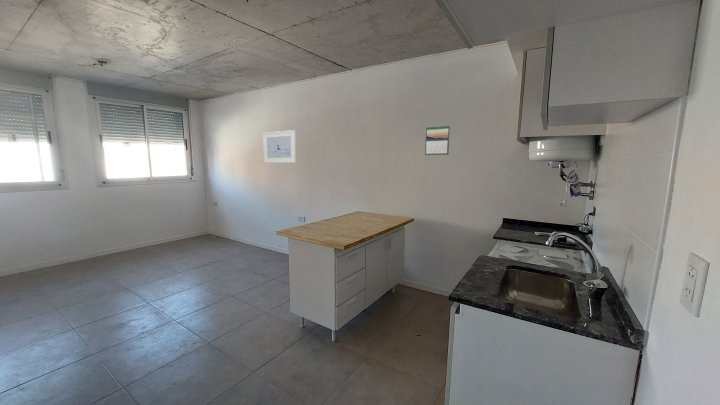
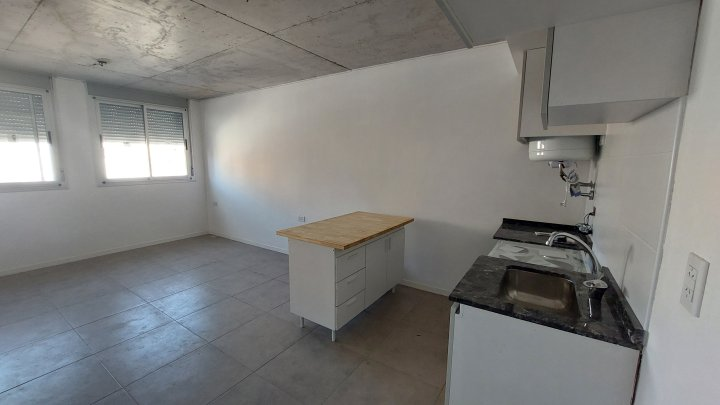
- calendar (437, 140)
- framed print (279, 147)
